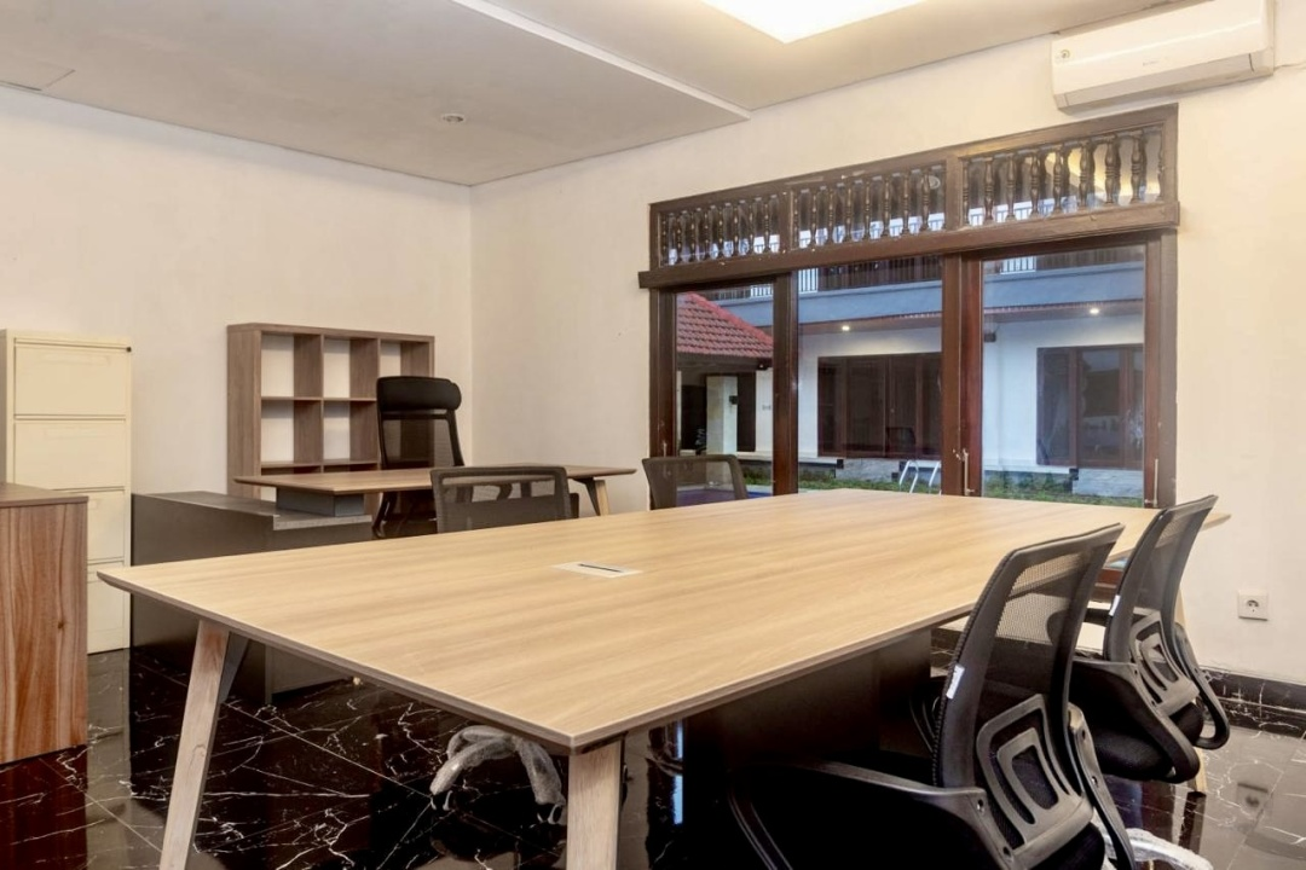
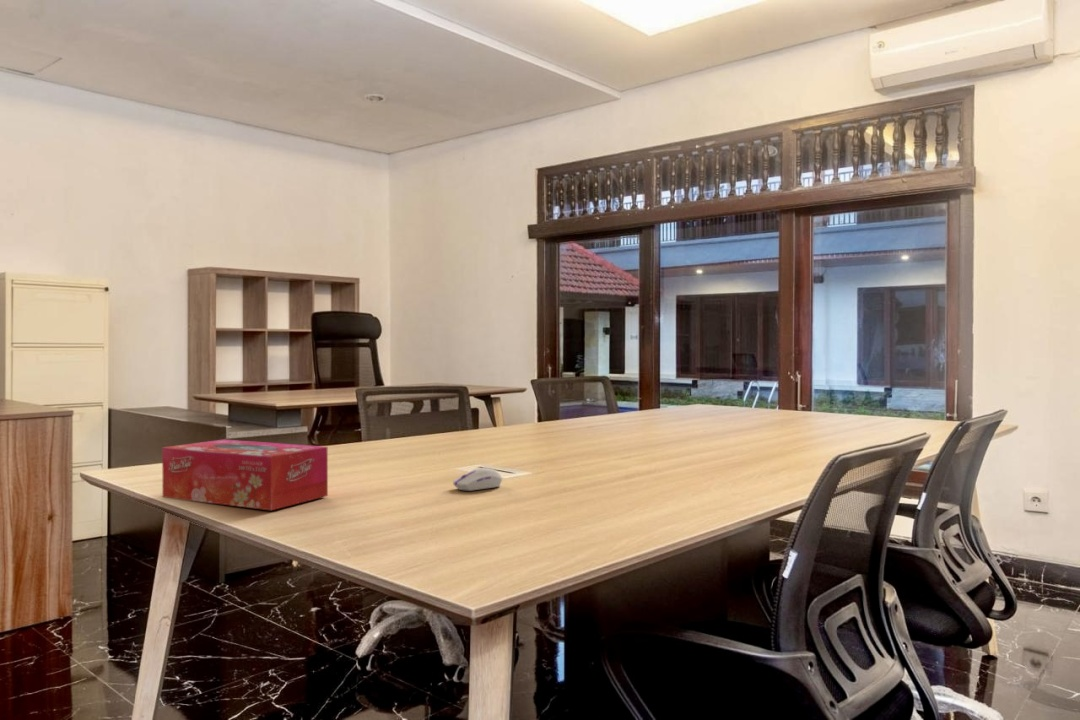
+ computer mouse (478, 478)
+ tissue box (245, 471)
